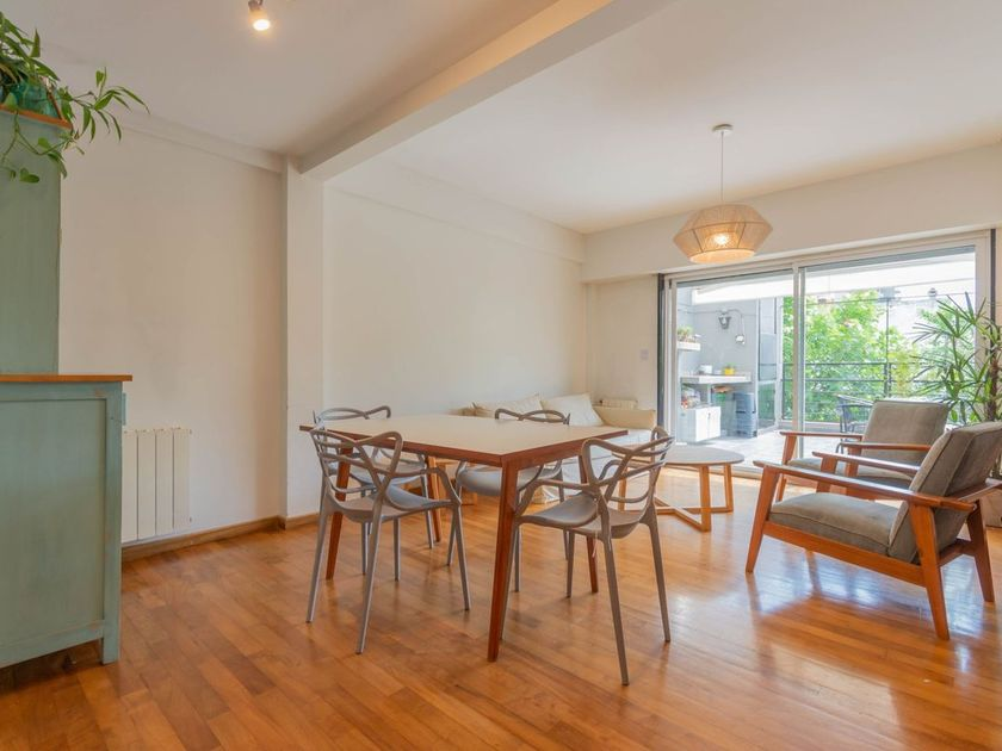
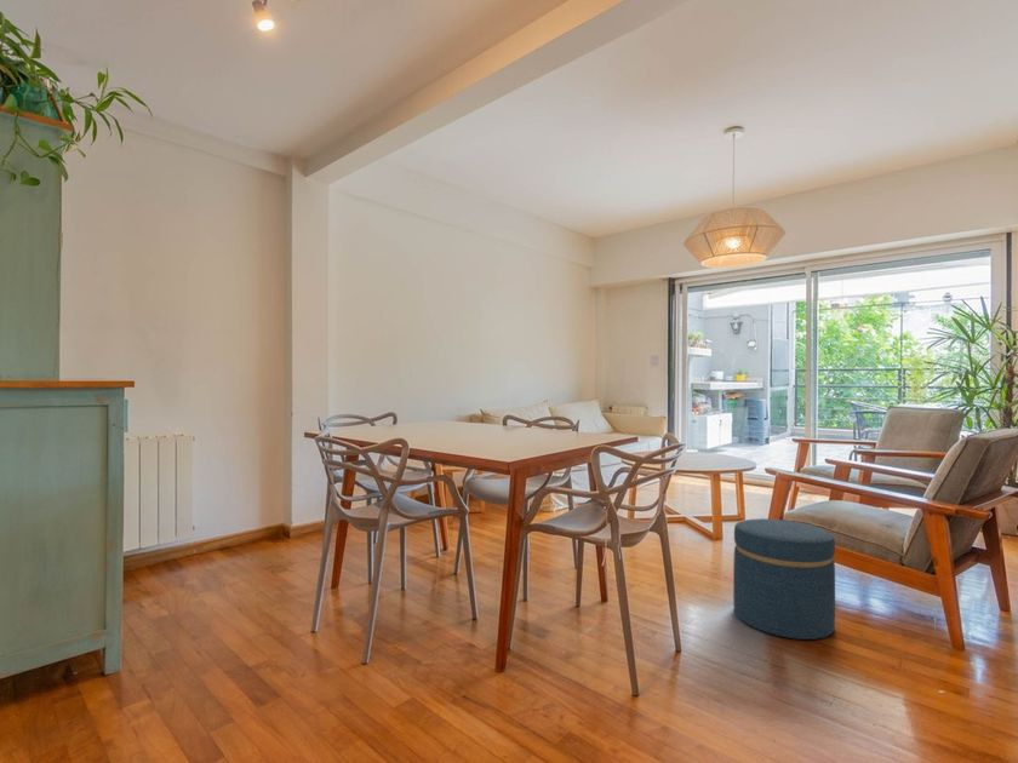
+ ottoman (782, 573)
